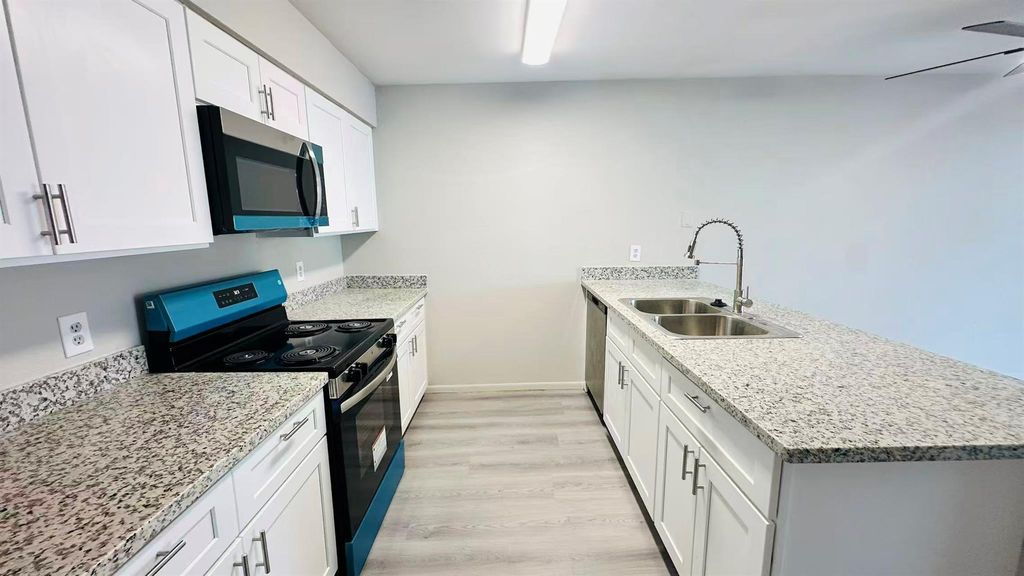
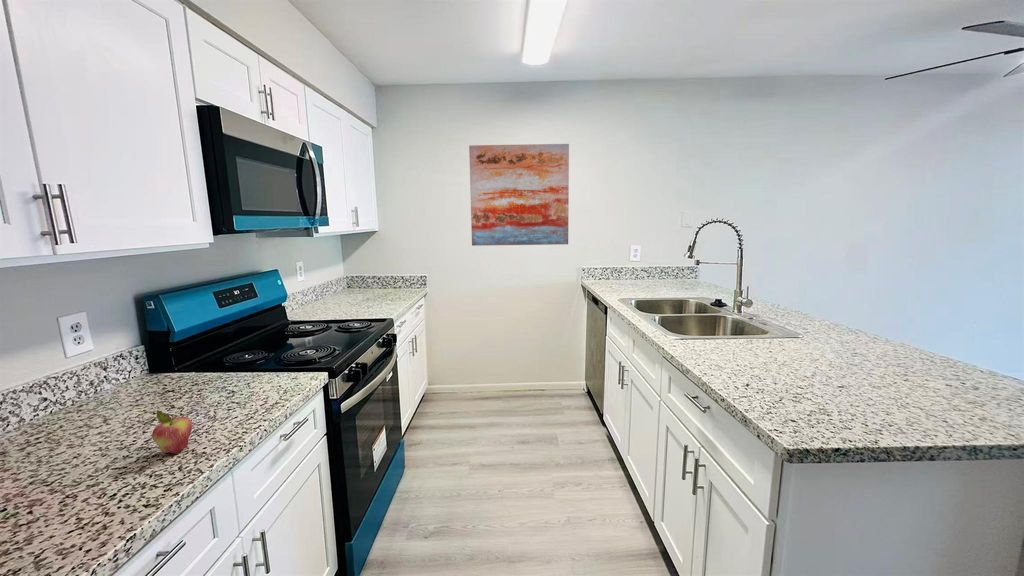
+ wall art (519, 195)
+ fruit (172, 429)
